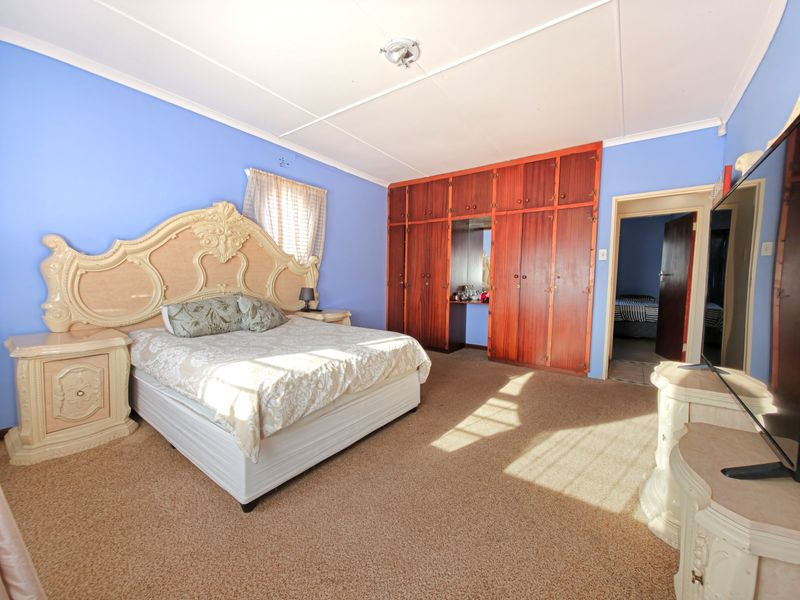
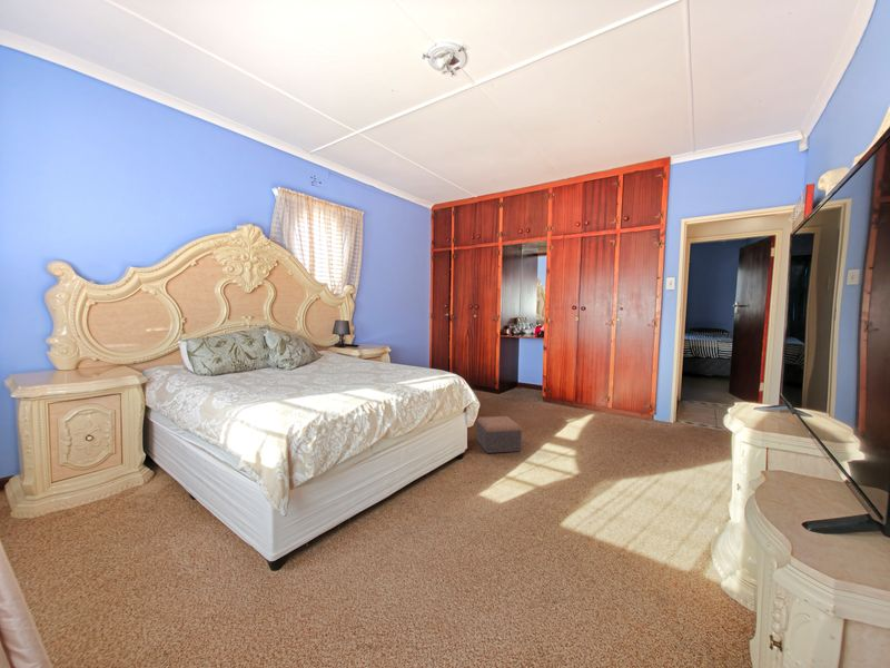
+ footstool (497, 433)
